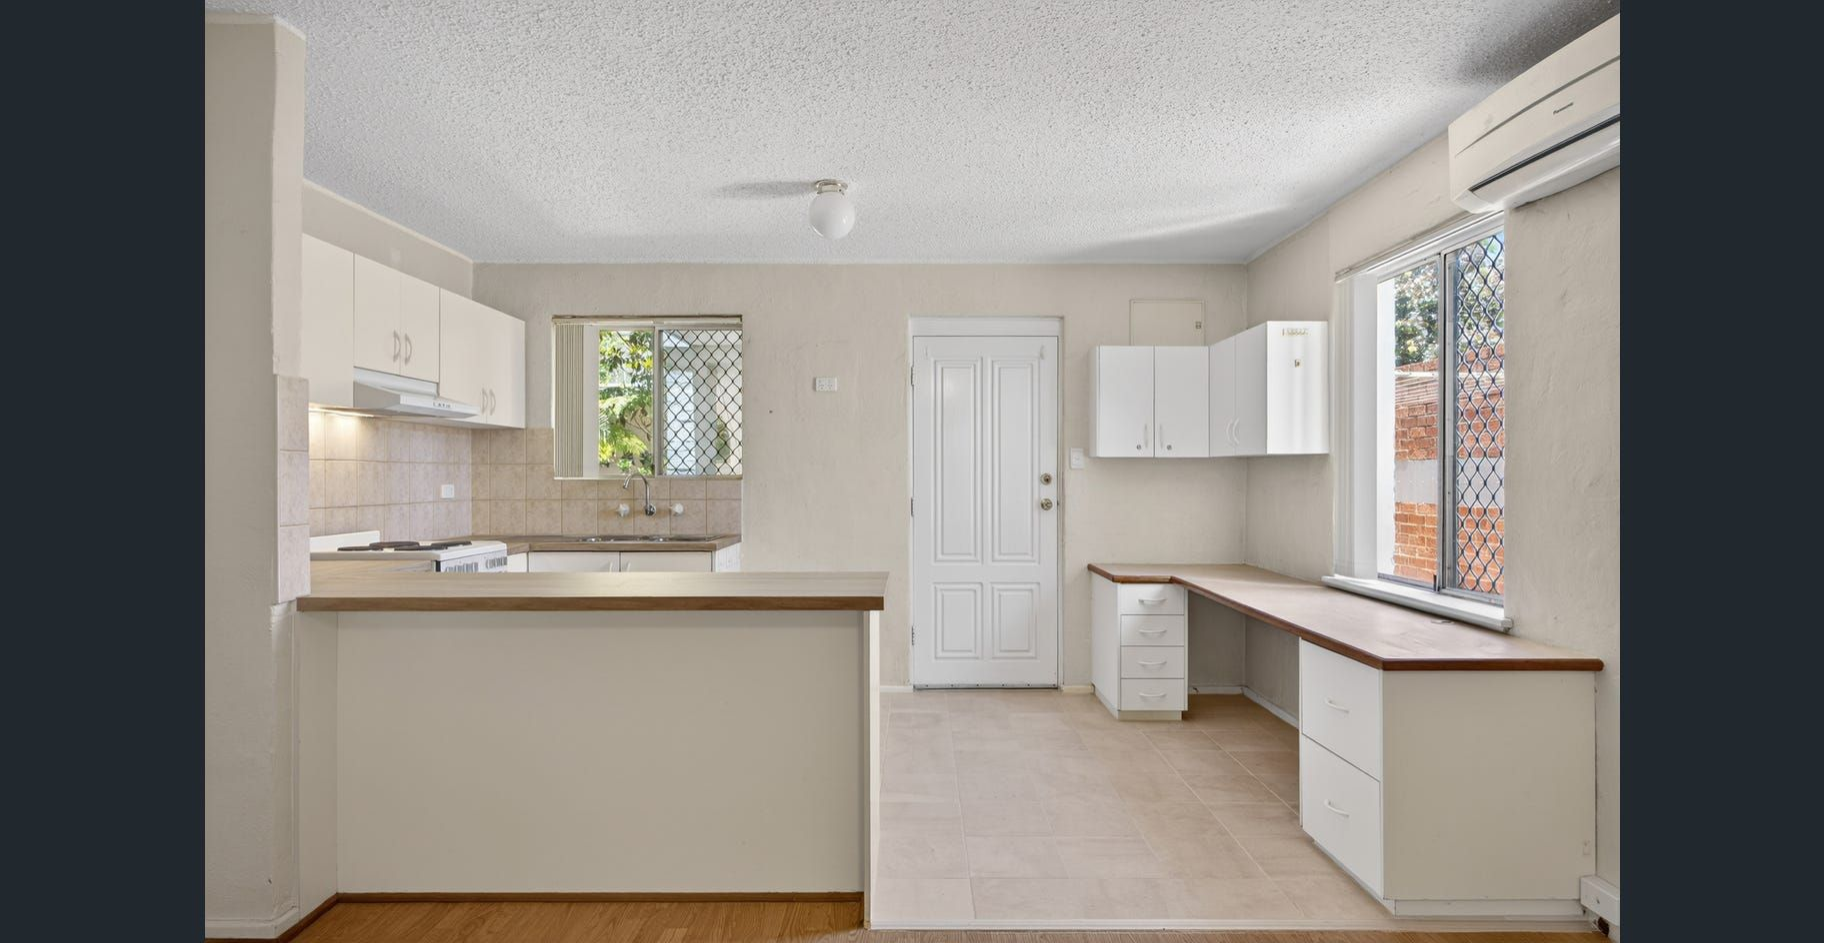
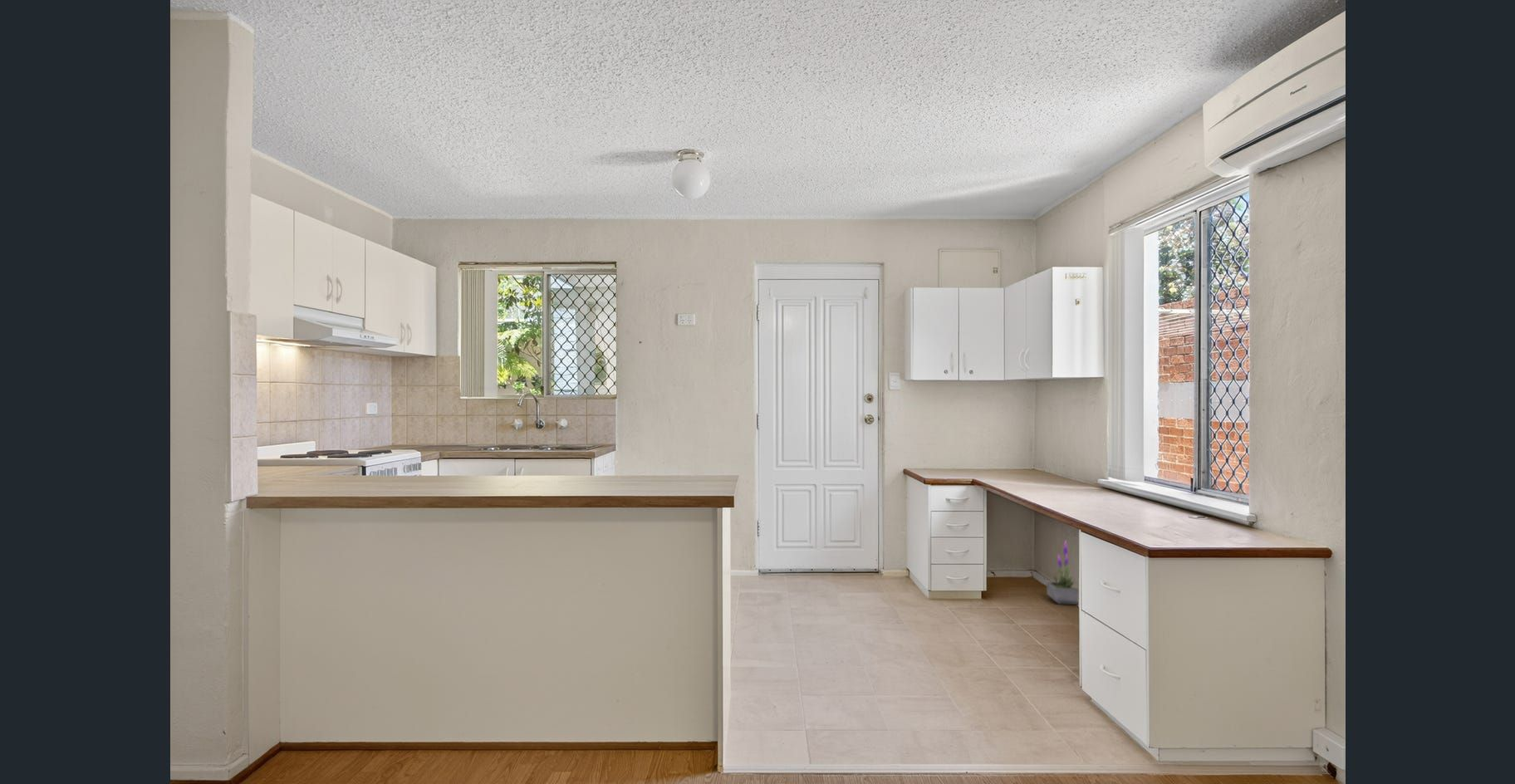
+ potted plant (1065, 570)
